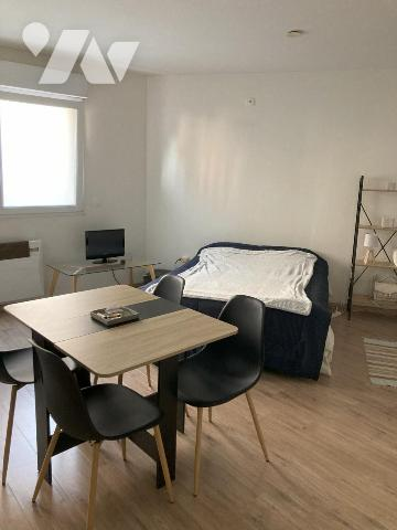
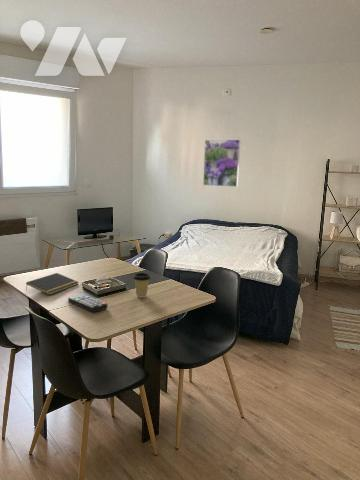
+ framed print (221, 163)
+ notepad (53, 283)
+ remote control (87, 302)
+ coffee cup (141, 285)
